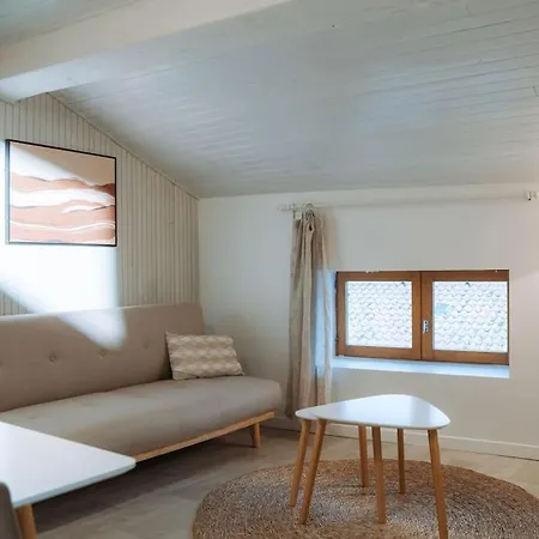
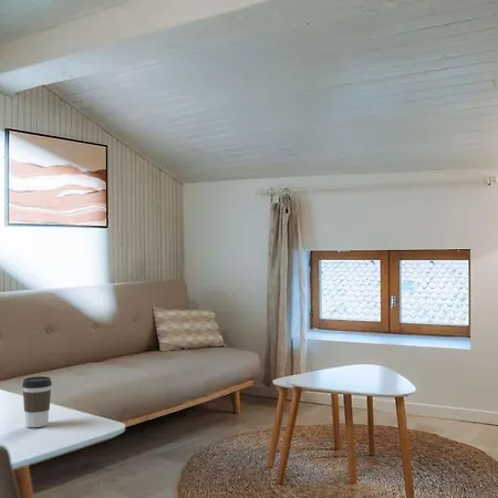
+ coffee cup (37, 402)
